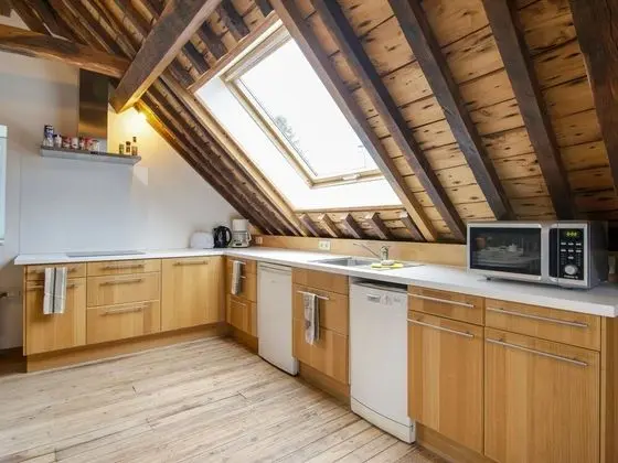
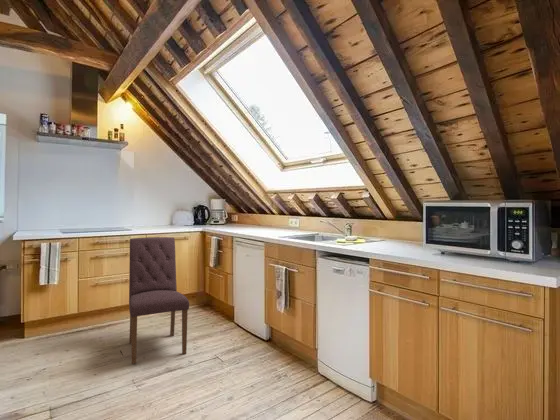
+ dining chair (156, 293)
